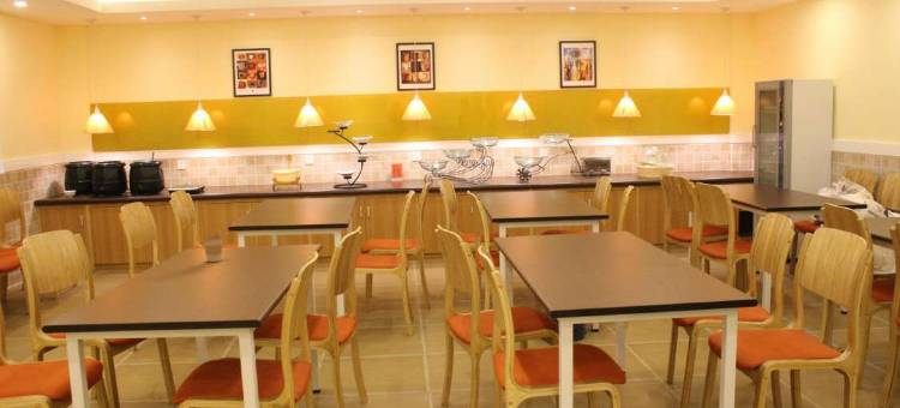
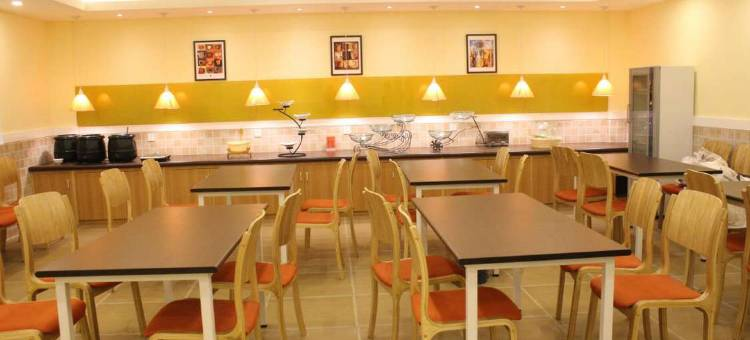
- coffee cup (212, 247)
